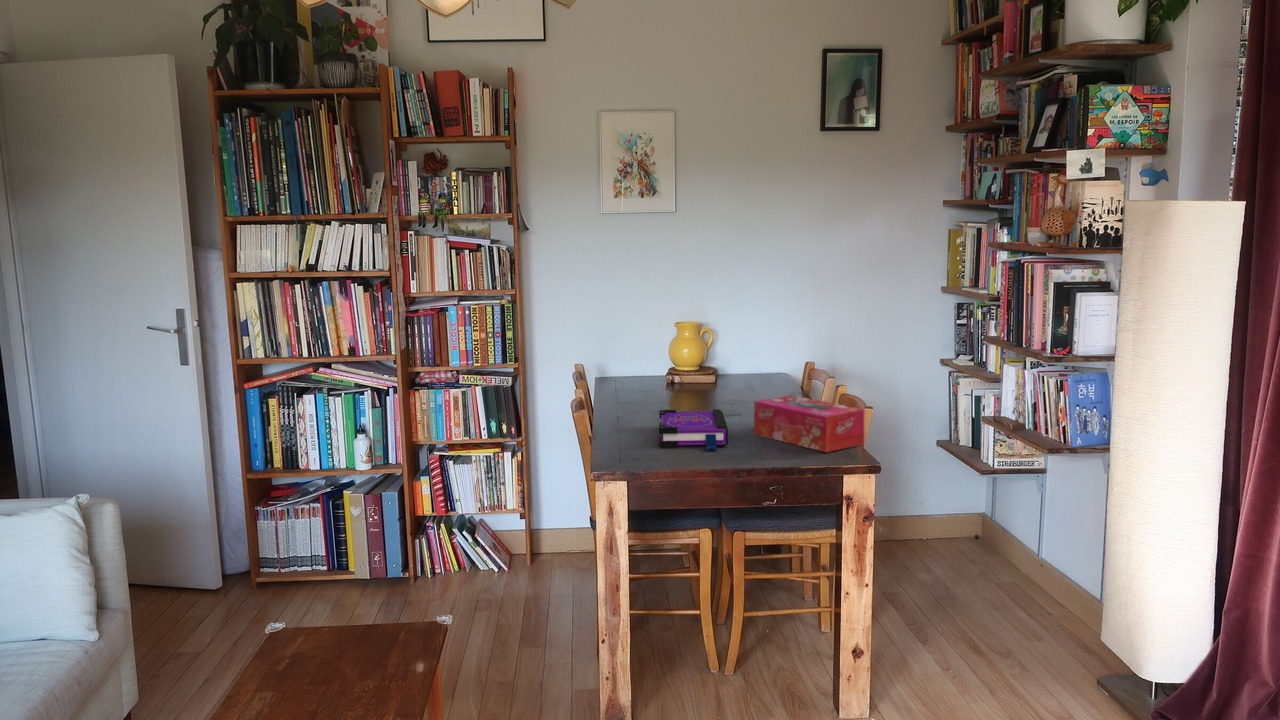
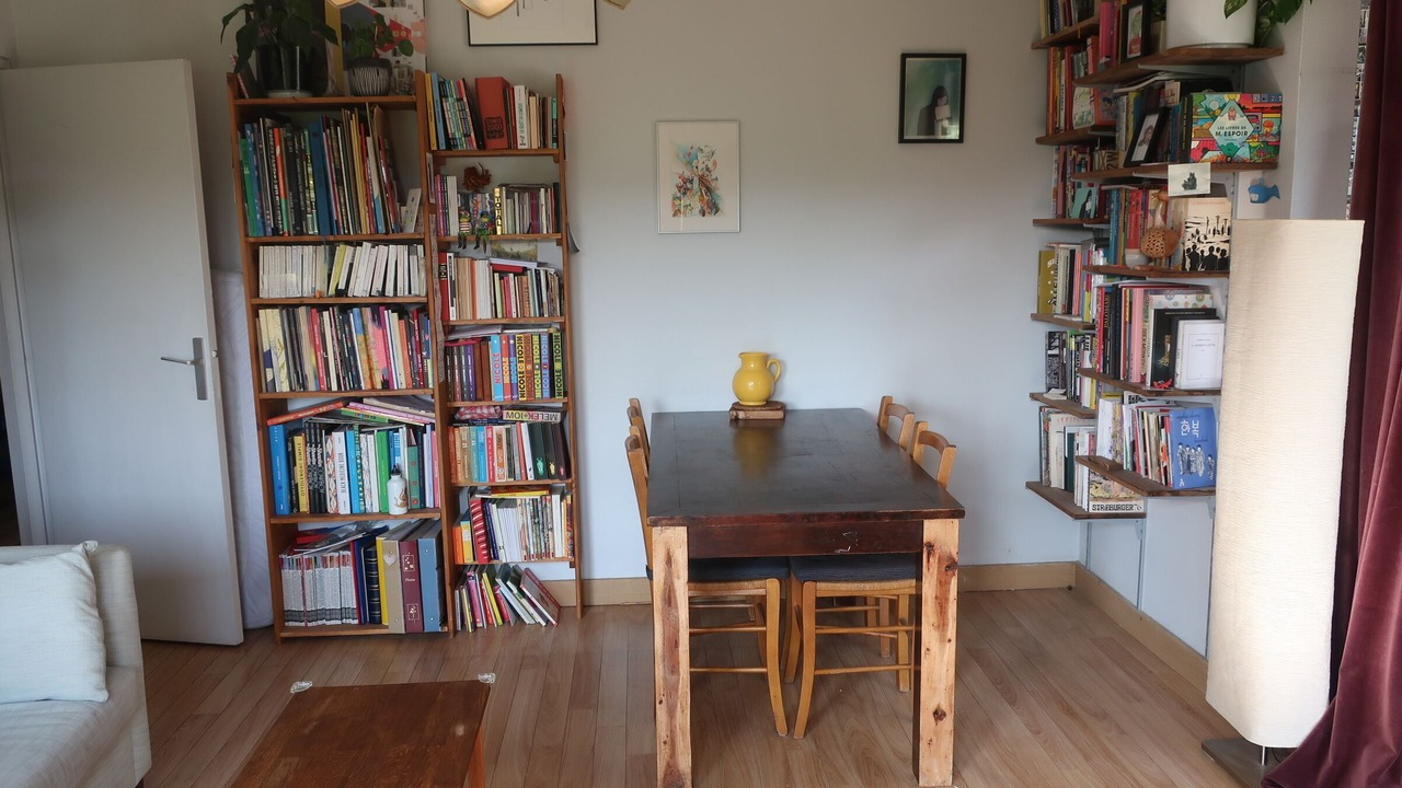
- board game (692, 428)
- tissue box (807, 422)
